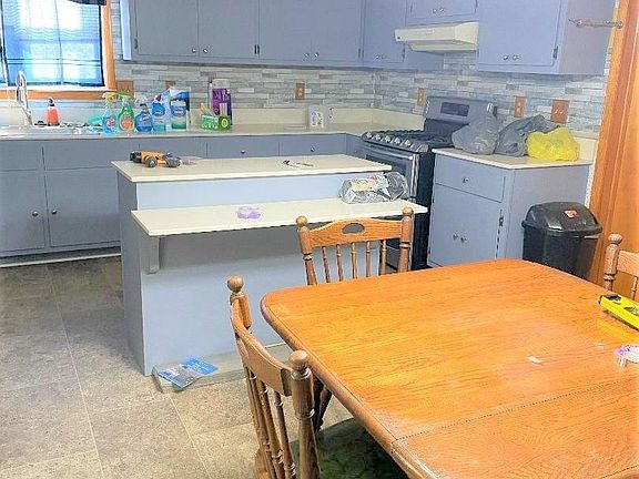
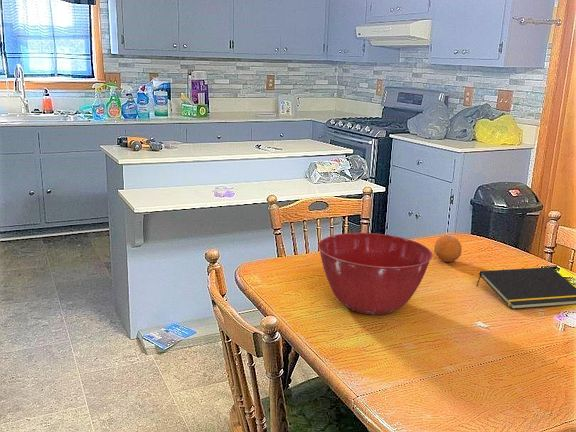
+ fruit (447, 249)
+ mixing bowl (372, 276)
+ notepad (532, 286)
